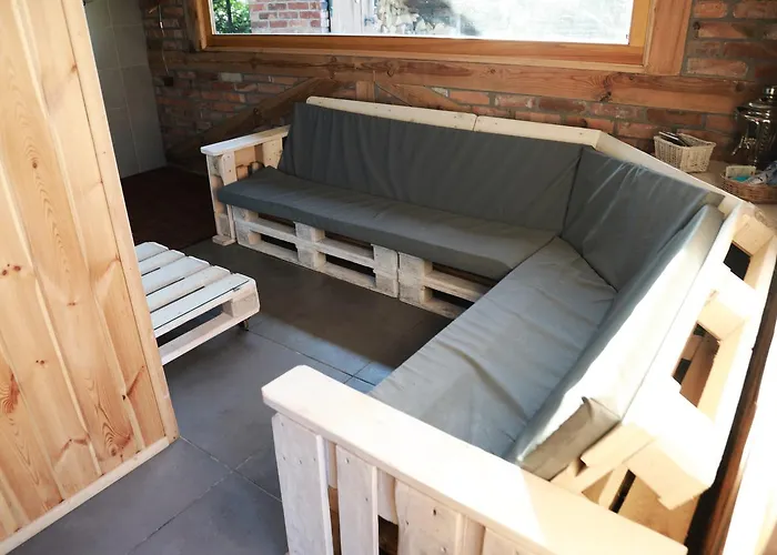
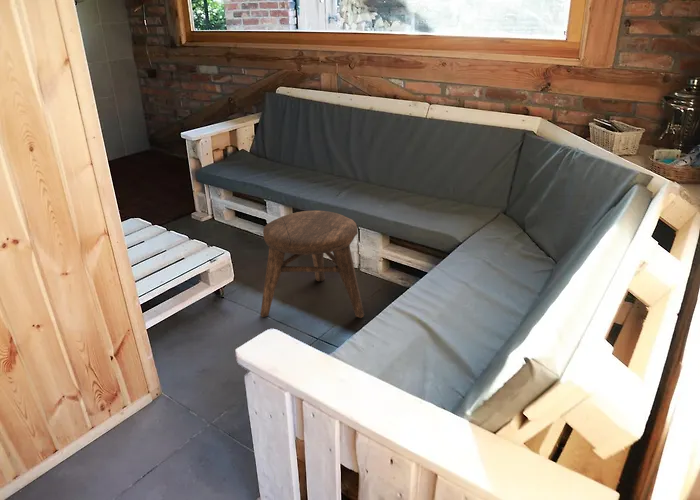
+ stool (313, 262)
